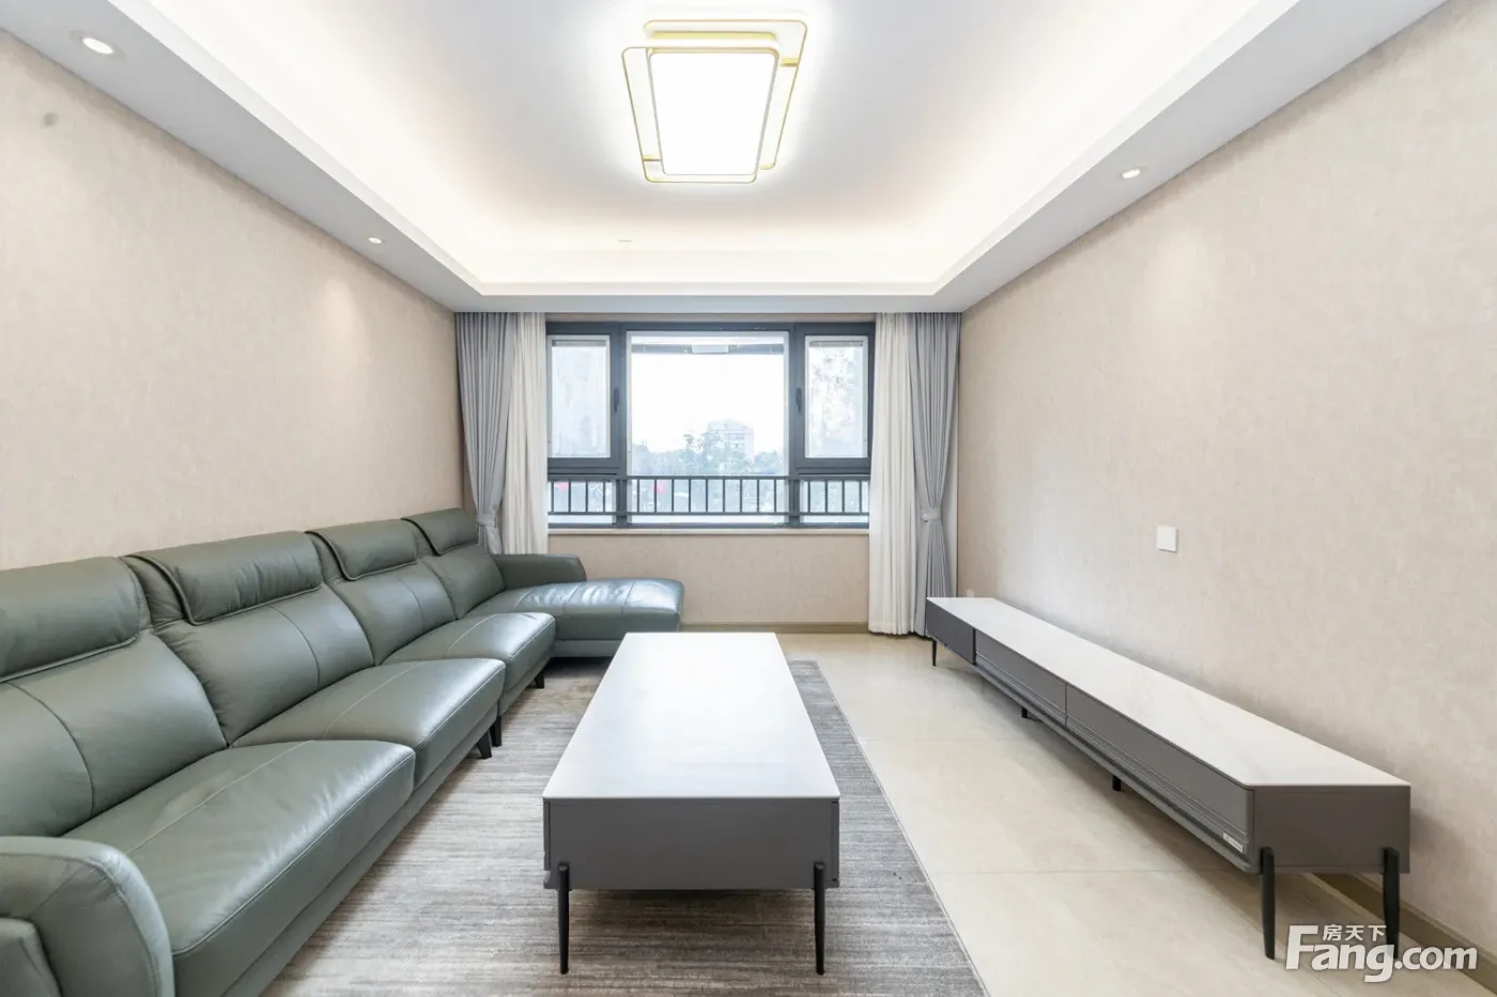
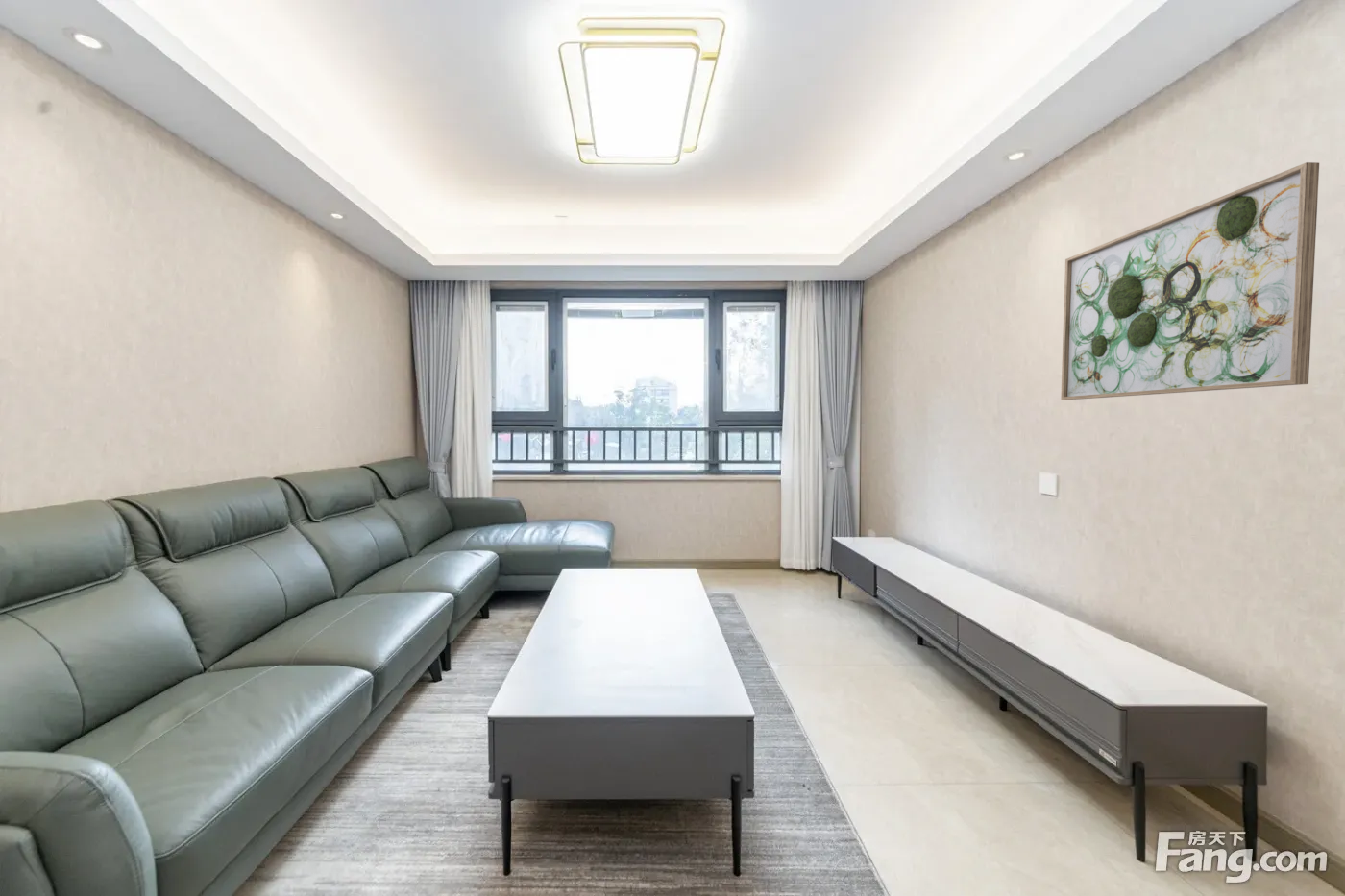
+ wall art (1158, 307)
